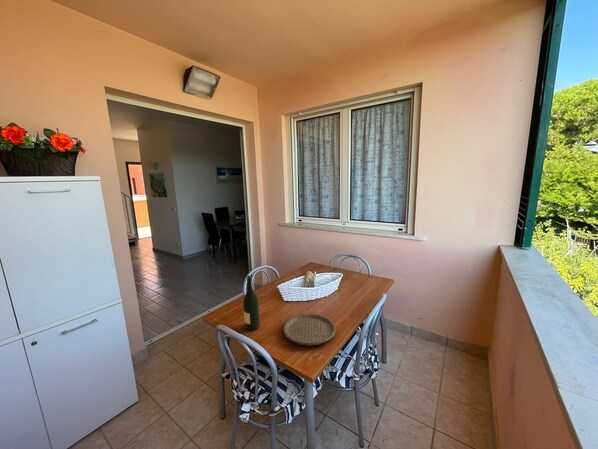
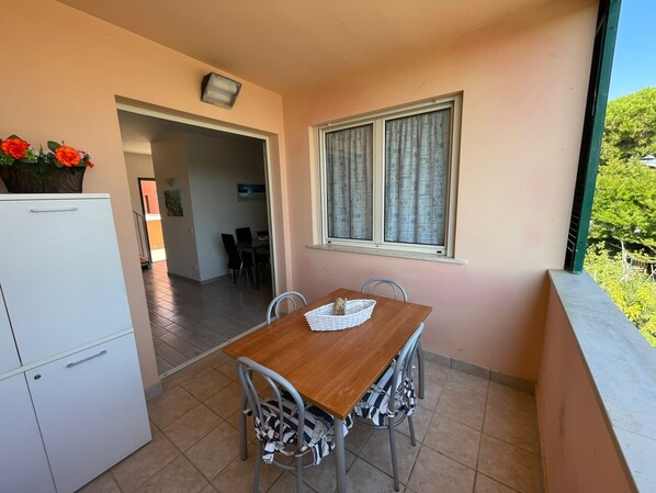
- plate (309, 328)
- wine bottle (250, 302)
